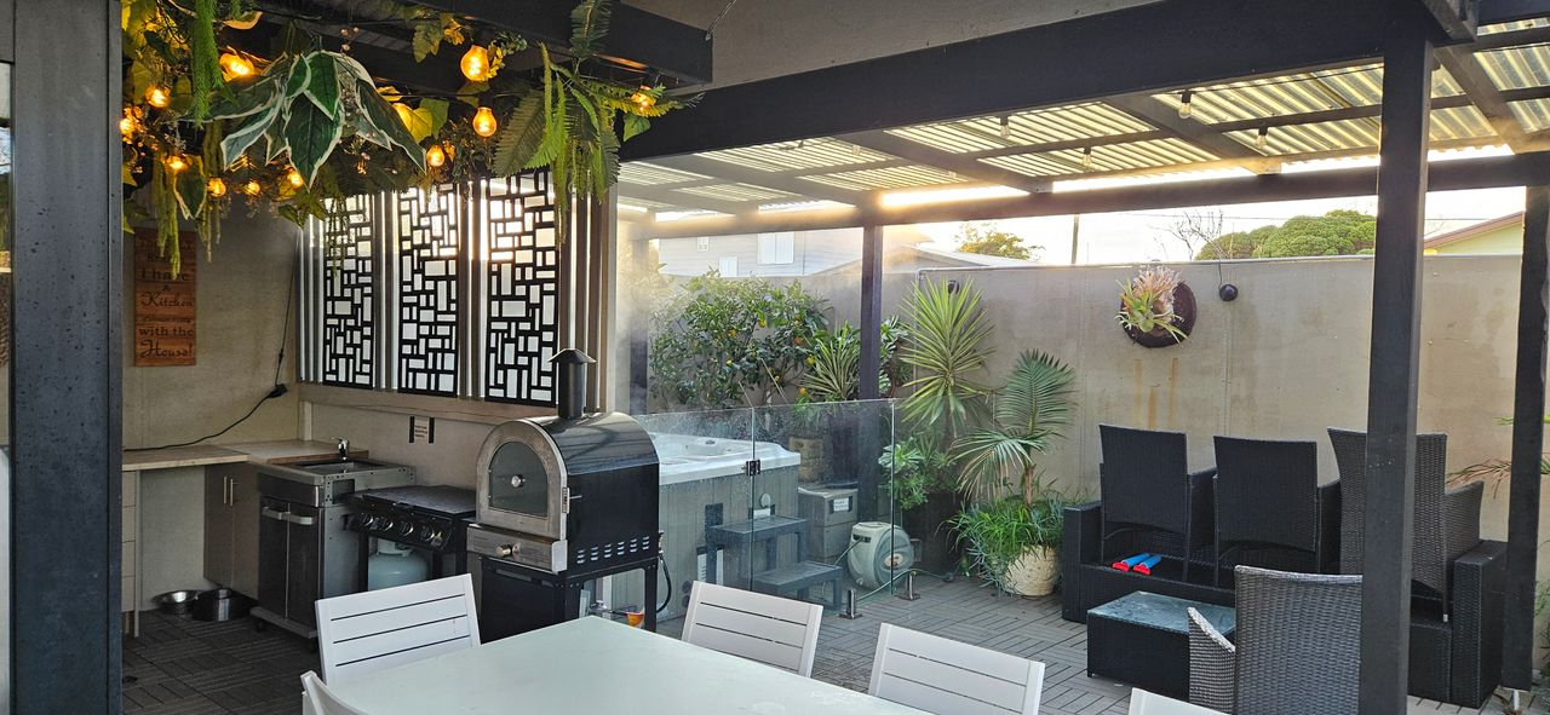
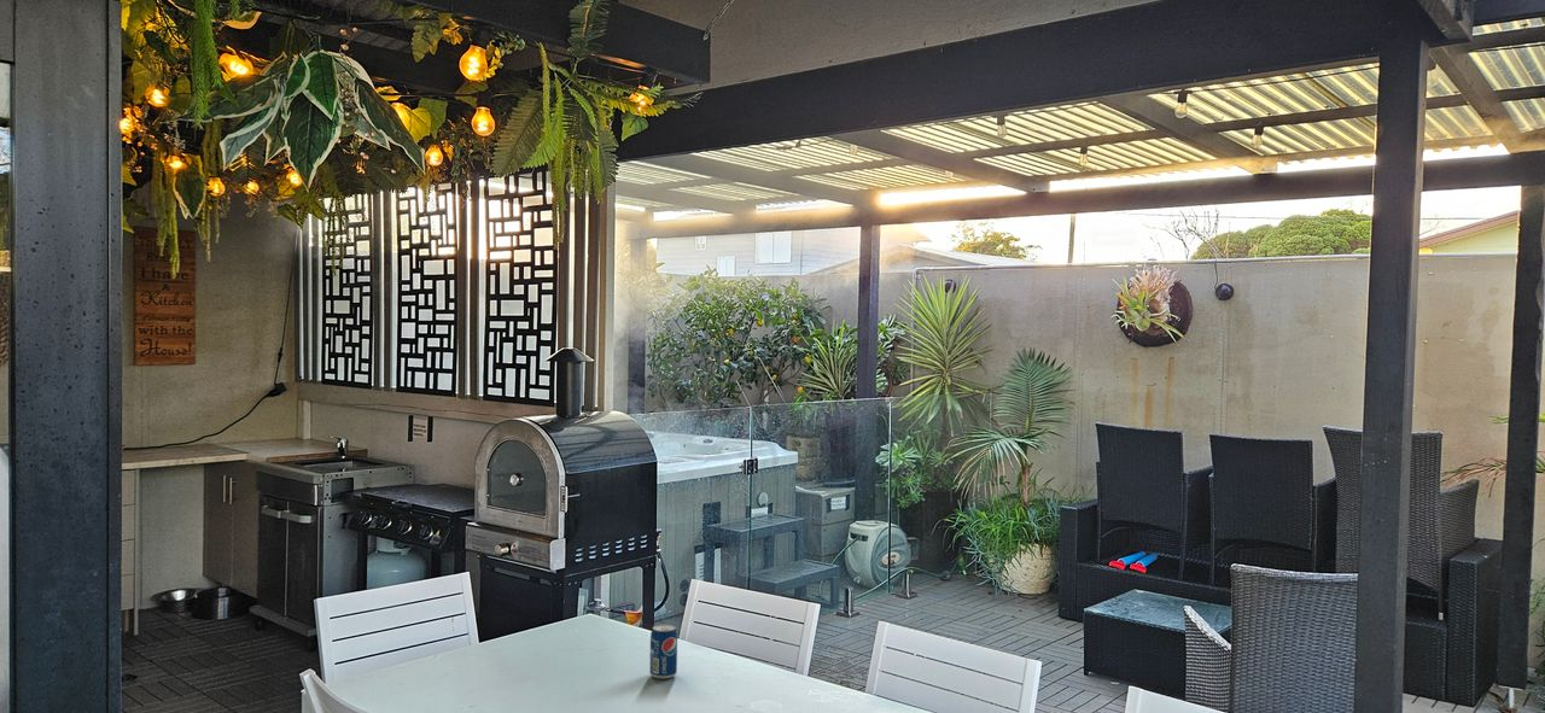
+ beverage can (663, 650)
